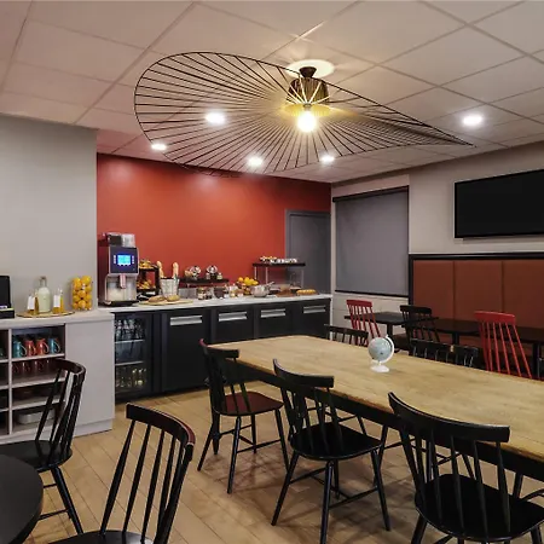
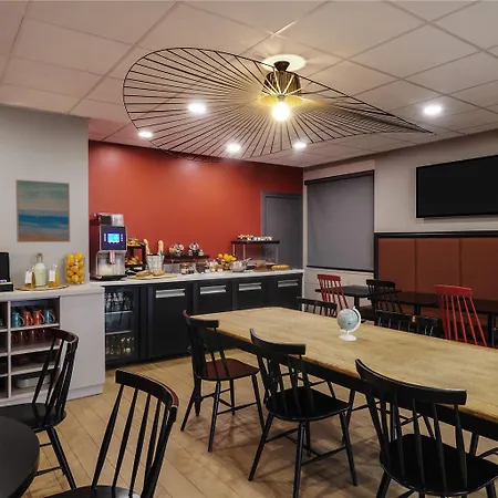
+ wall art (43, 211)
